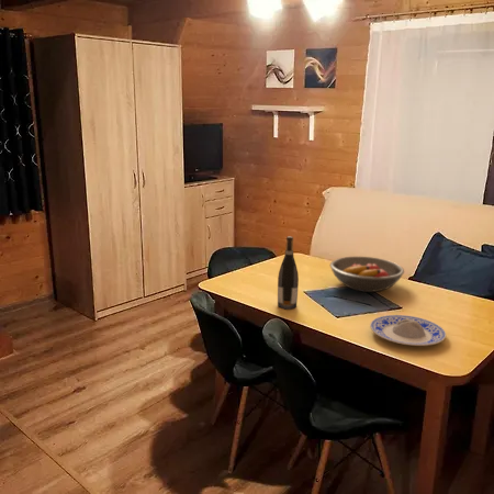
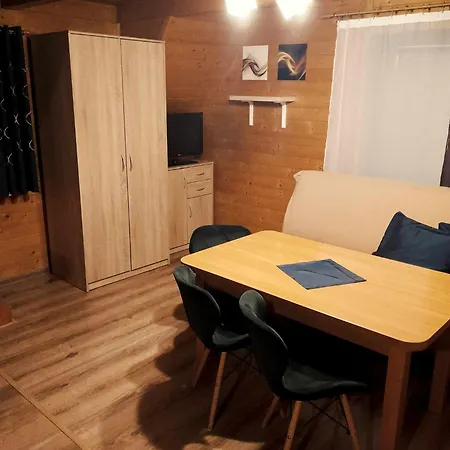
- plate (407, 328)
- fruit bowl (366, 273)
- wine bottle (288, 271)
